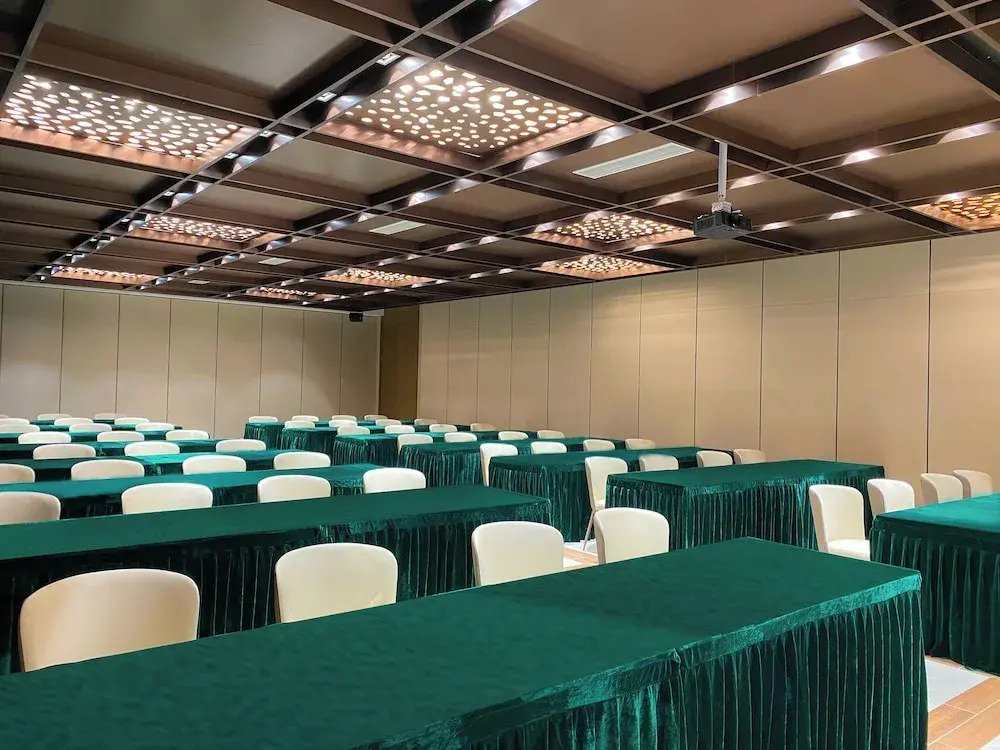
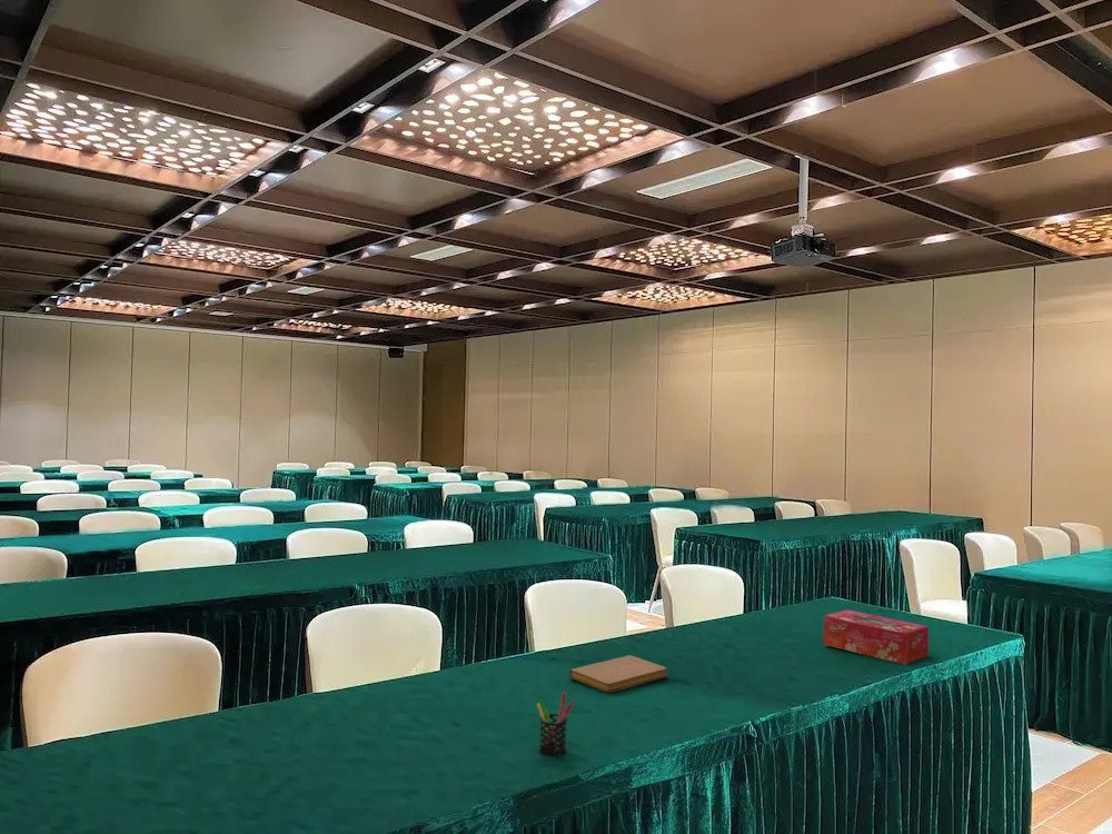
+ pen holder (553, 722)
+ tissue box (874, 635)
+ notebook (618, 672)
